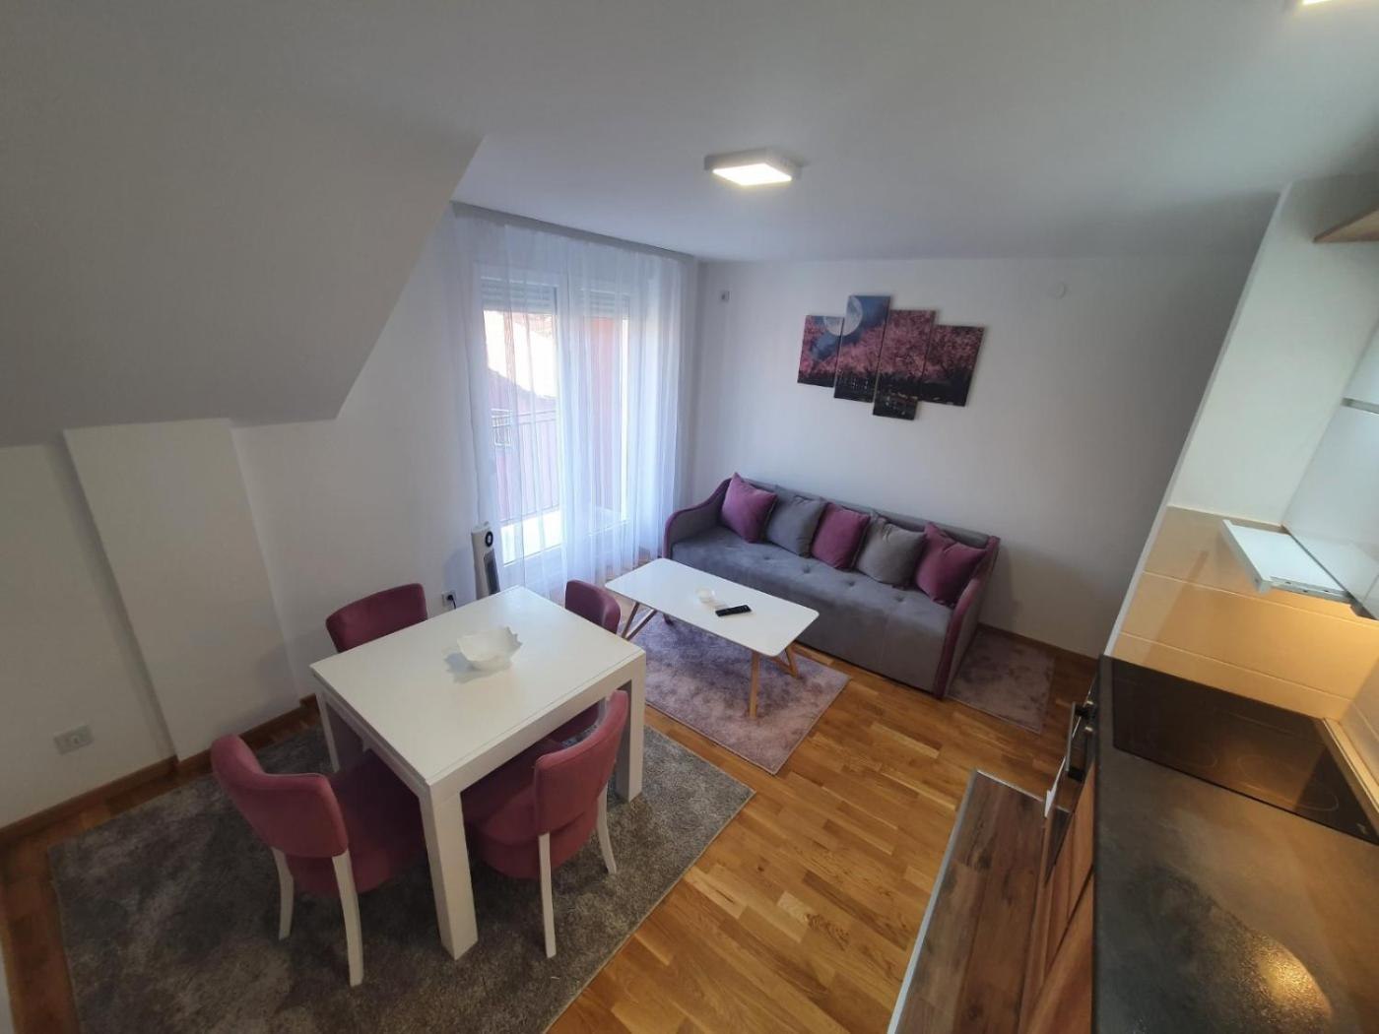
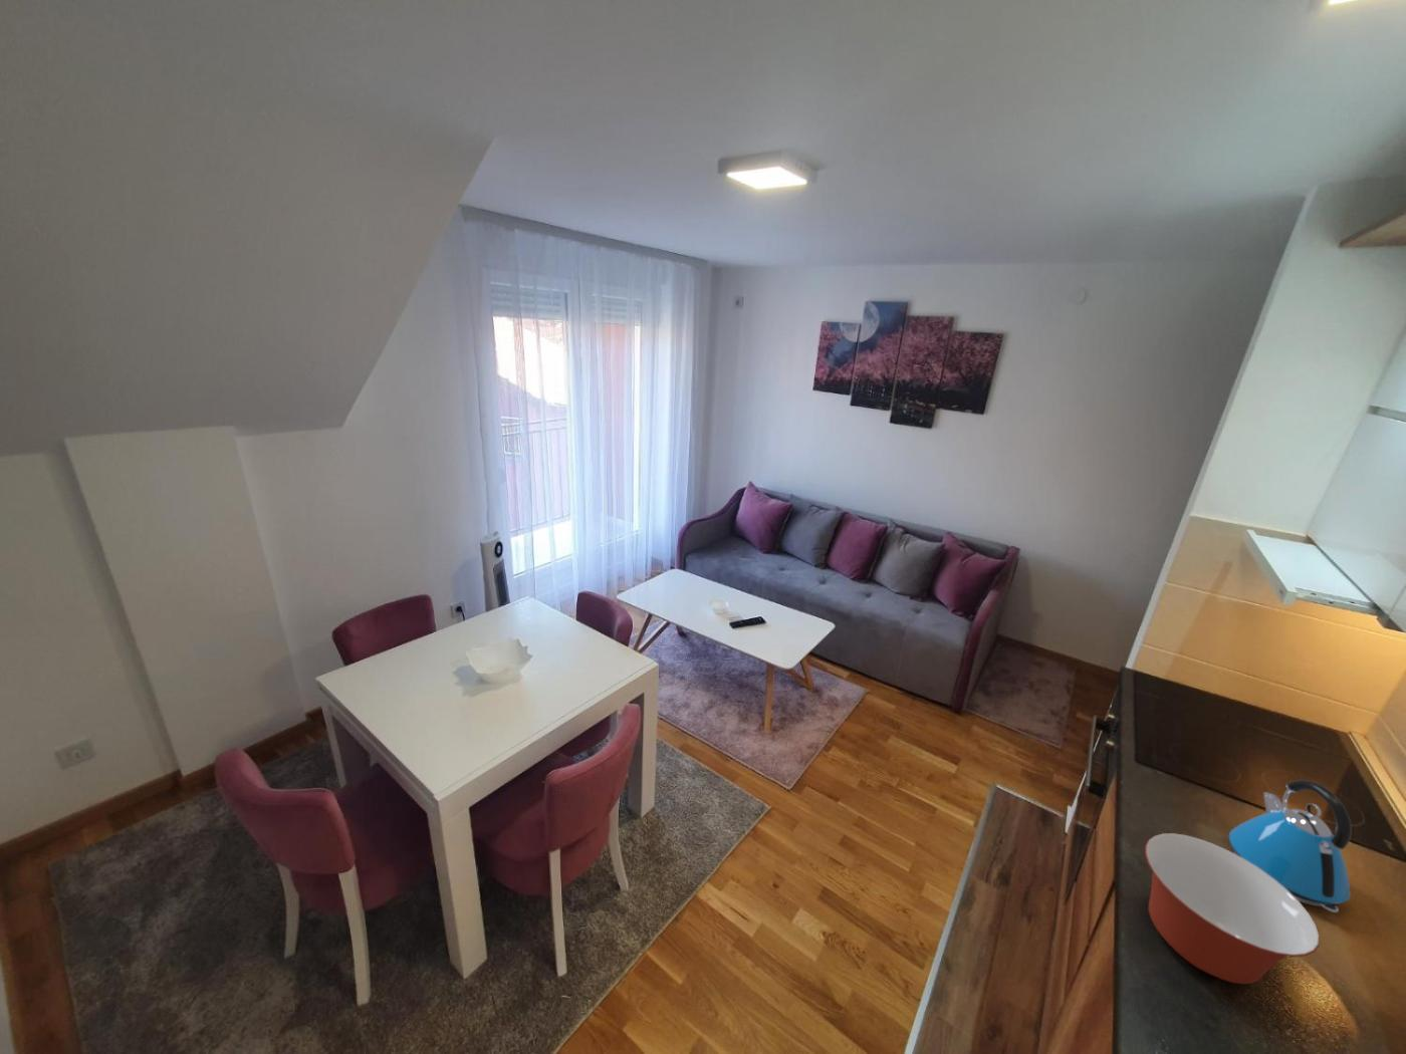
+ mixing bowl (1211, 917)
+ kettle (1304, 834)
